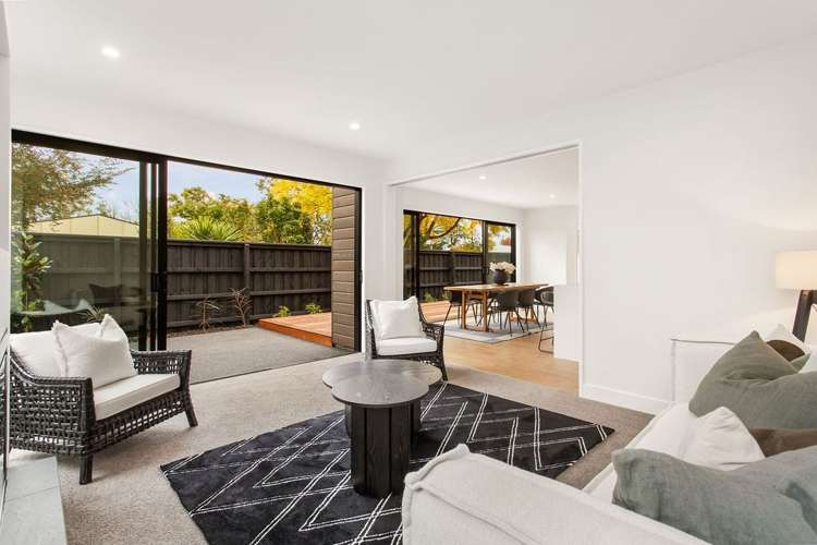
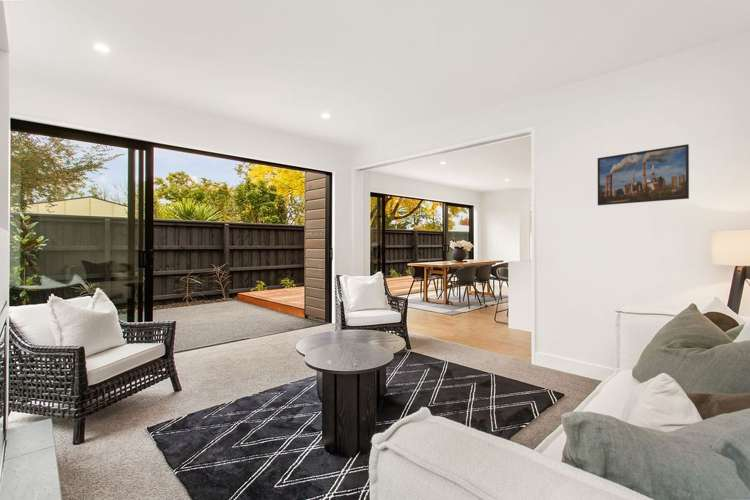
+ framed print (640, 177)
